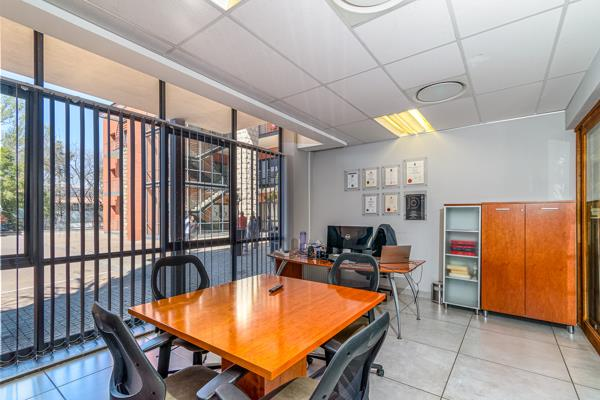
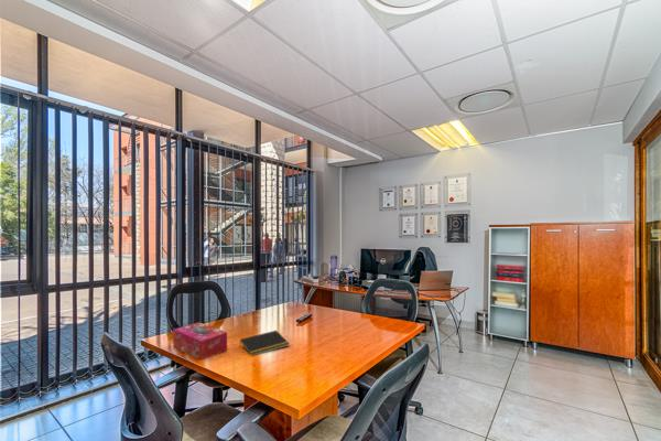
+ tissue box (199, 340)
+ notepad (264, 342)
